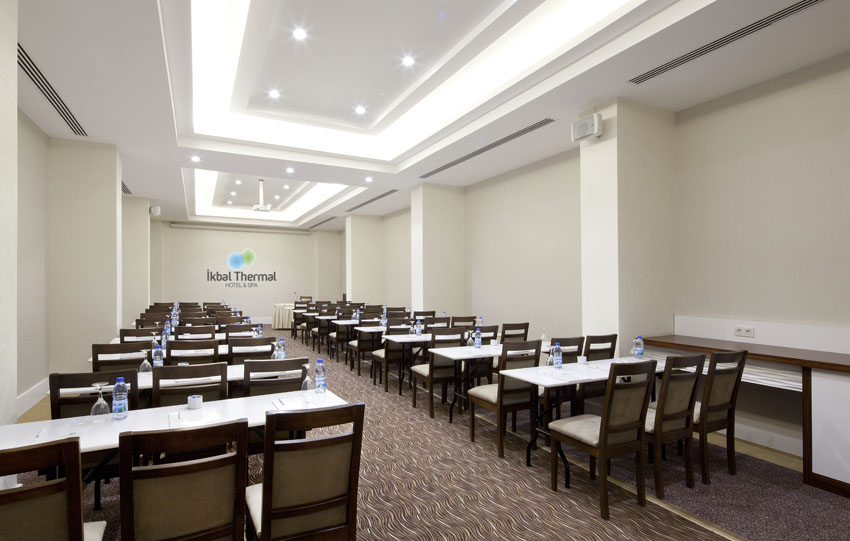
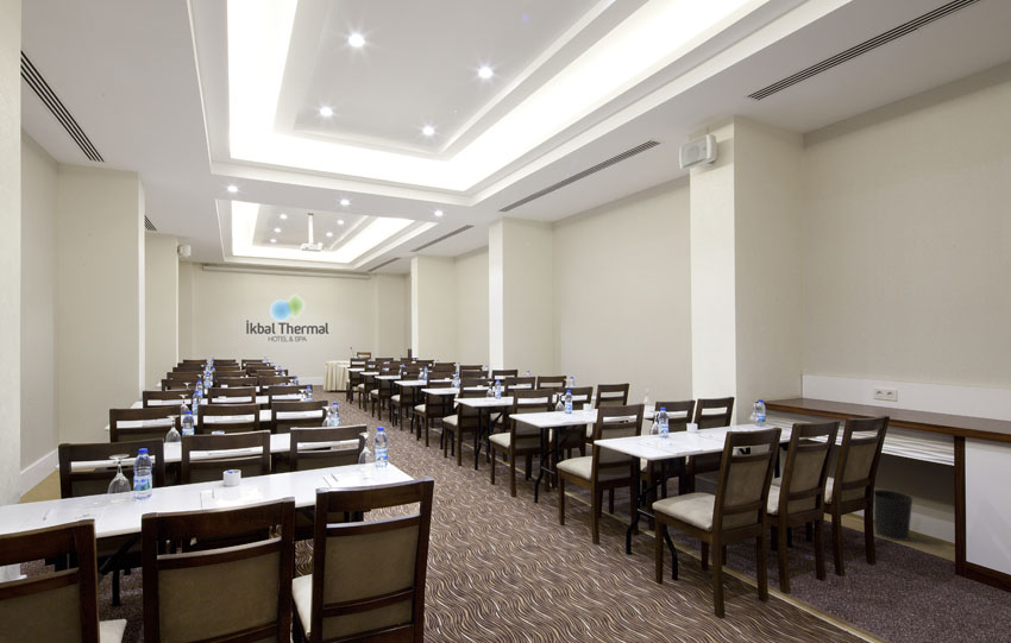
+ wastebasket (891, 515)
